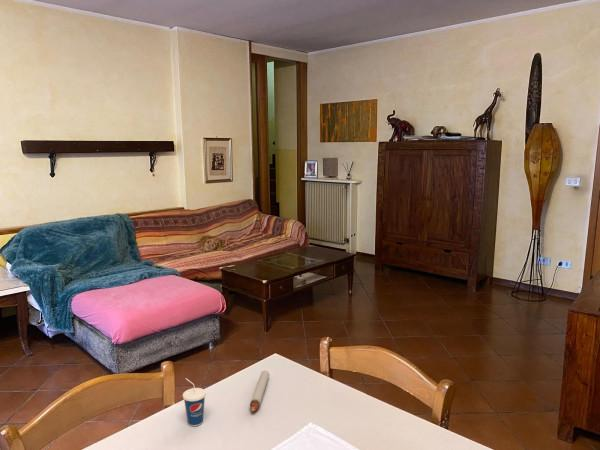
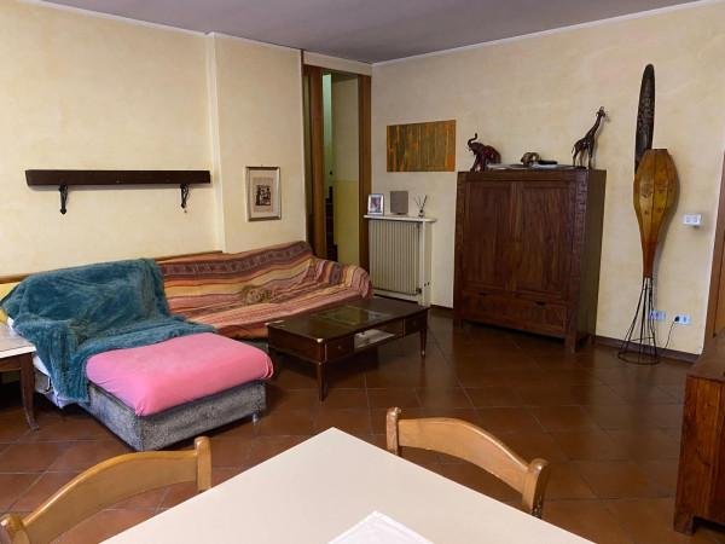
- cup (194, 399)
- candle (259, 391)
